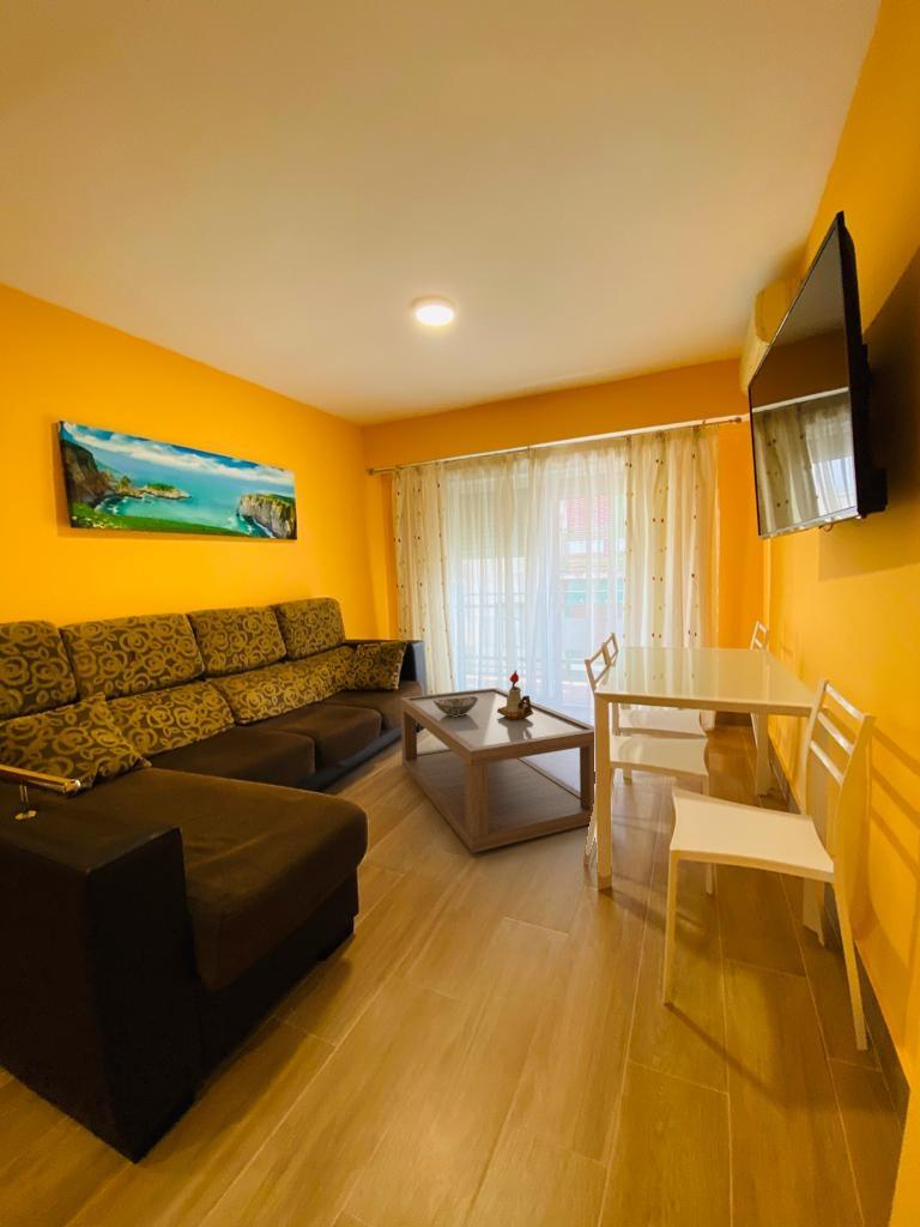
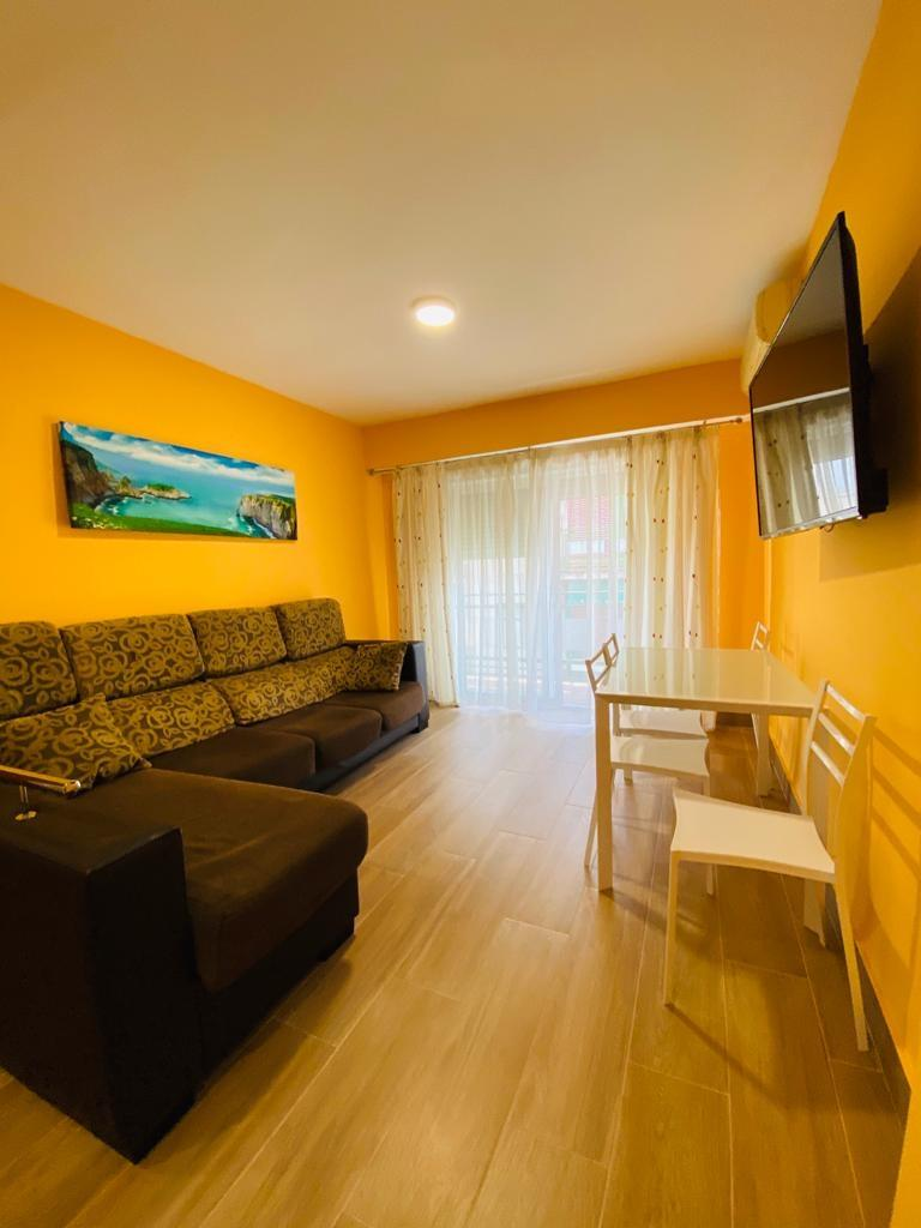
- coffee table (486, 750)
- candle holder (518, 691)
- decorative bowl (455, 703)
